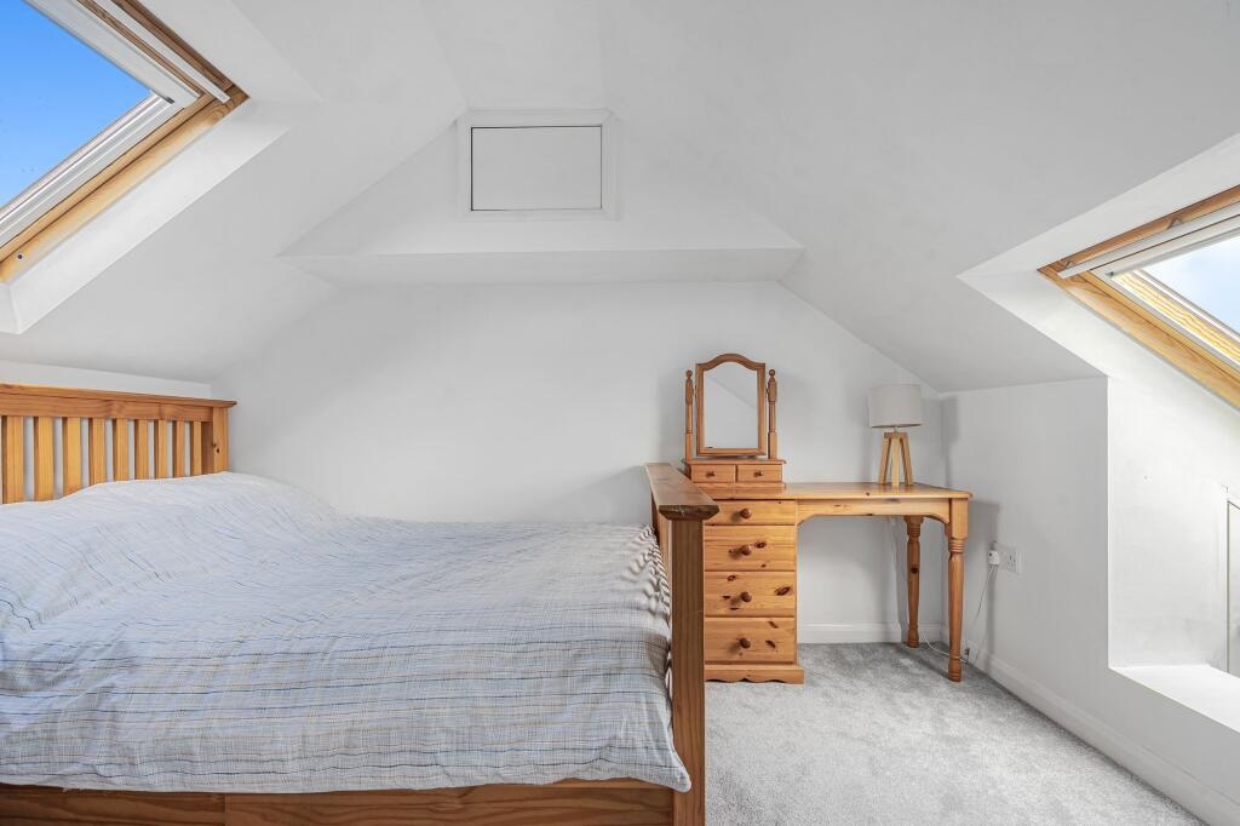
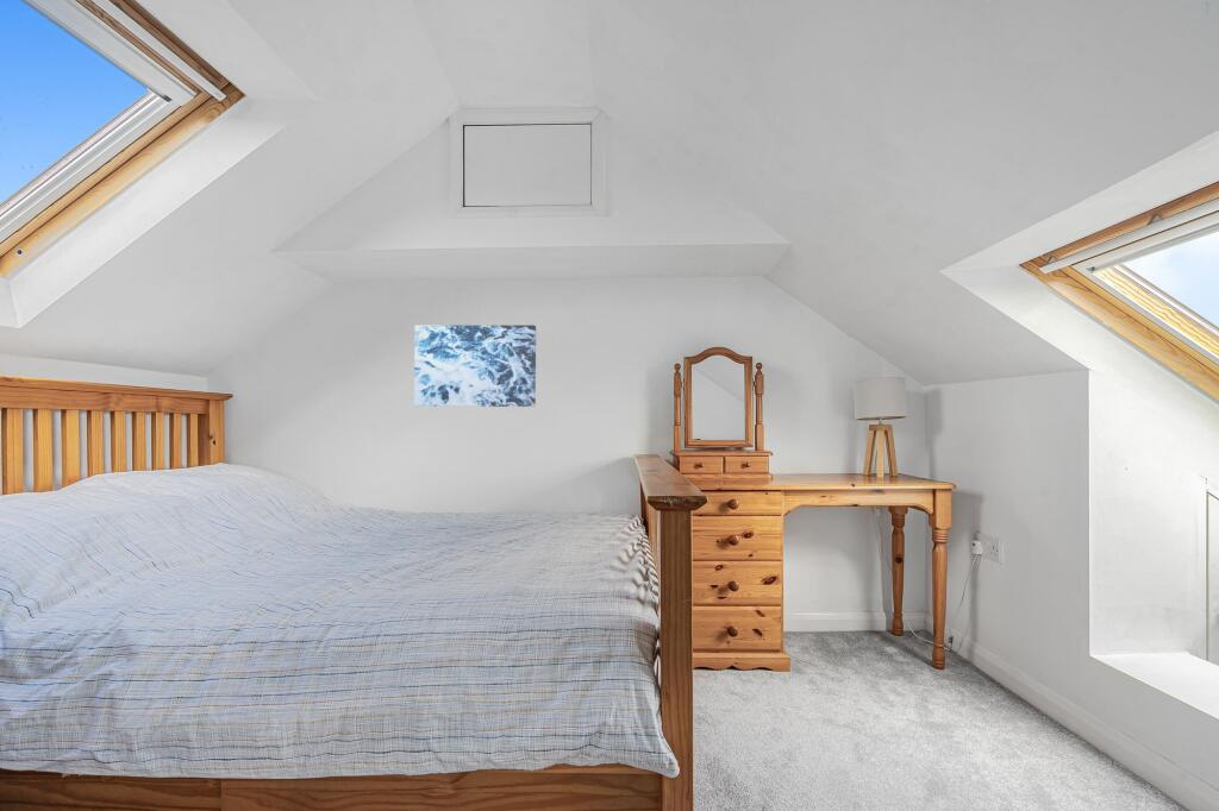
+ wall art (475, 365)
